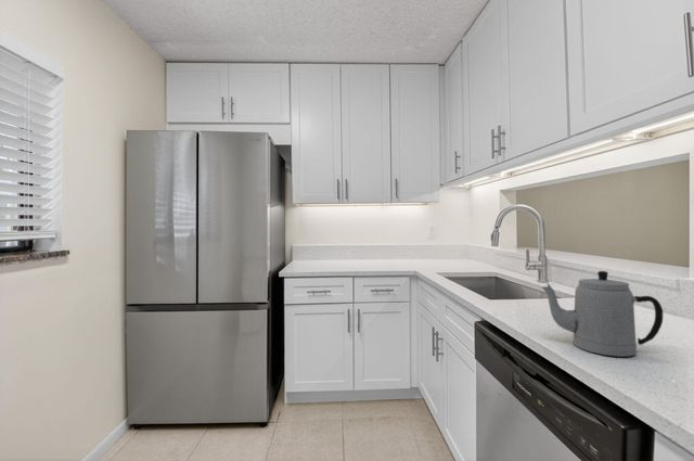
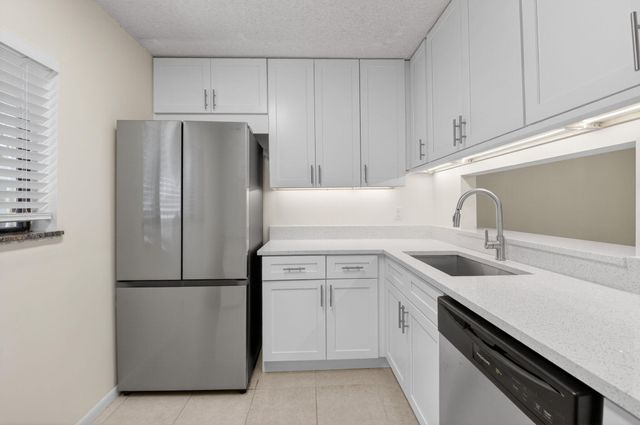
- teapot (599, 308)
